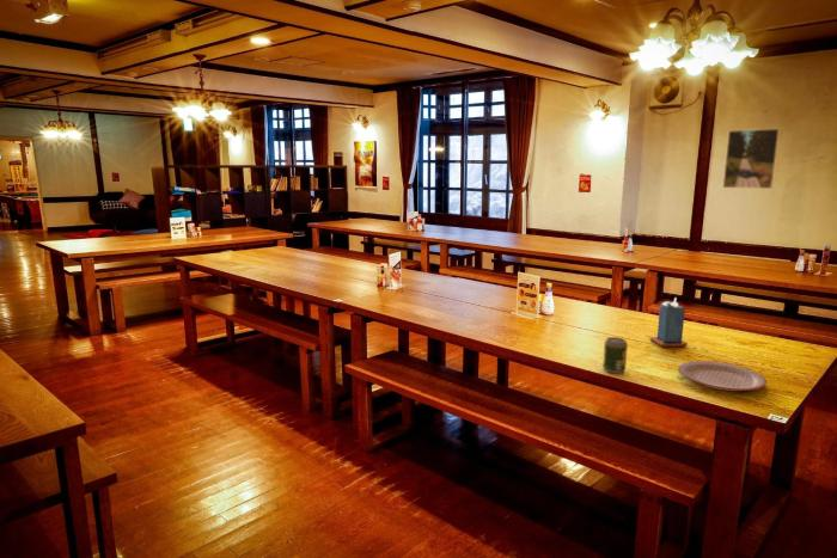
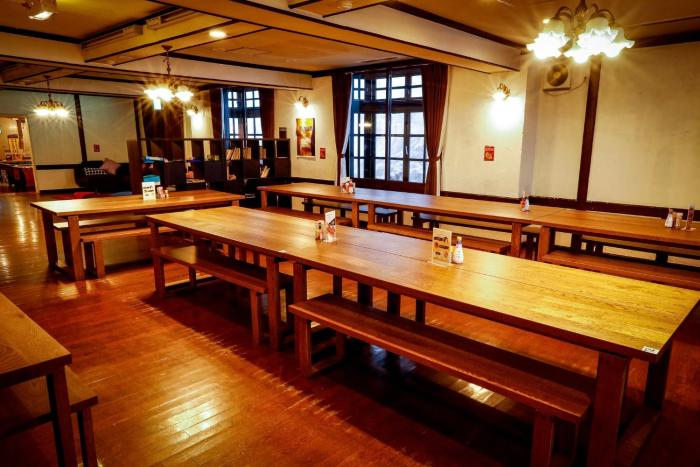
- plate (720, 376)
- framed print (750, 159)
- candle (670, 320)
- soda can (615, 355)
